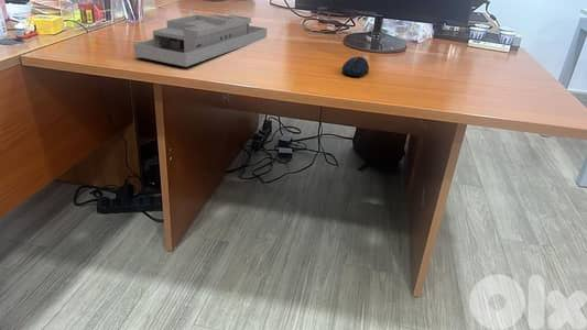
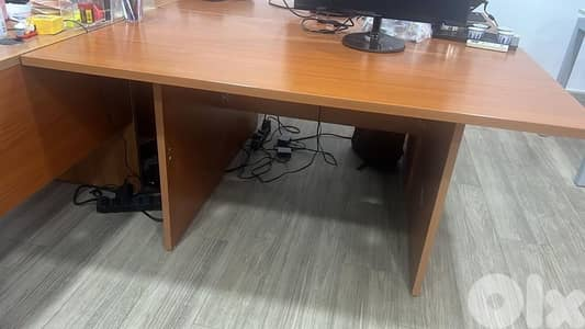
- desk organizer (208, 32)
- computer mouse (356, 64)
